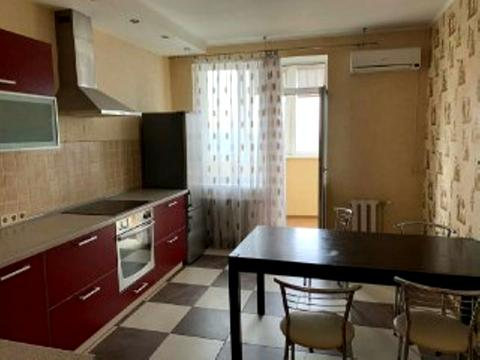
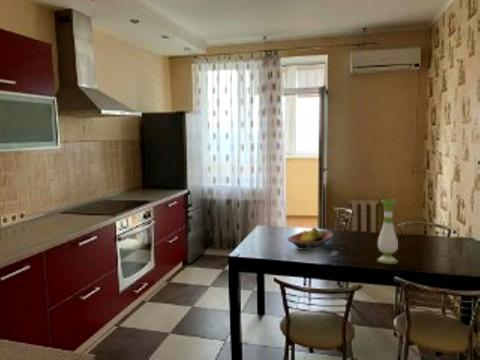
+ fruit bowl (310, 237)
+ vase (388, 230)
